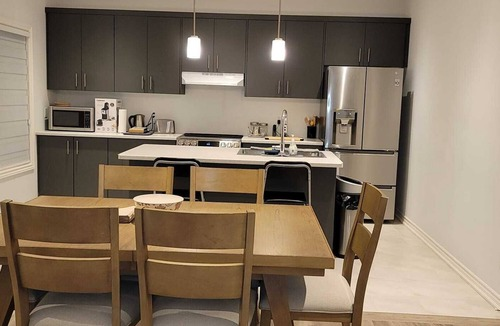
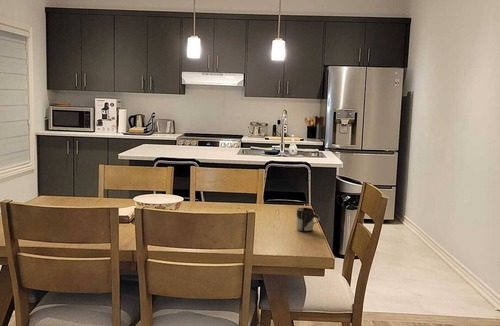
+ cup (308, 219)
